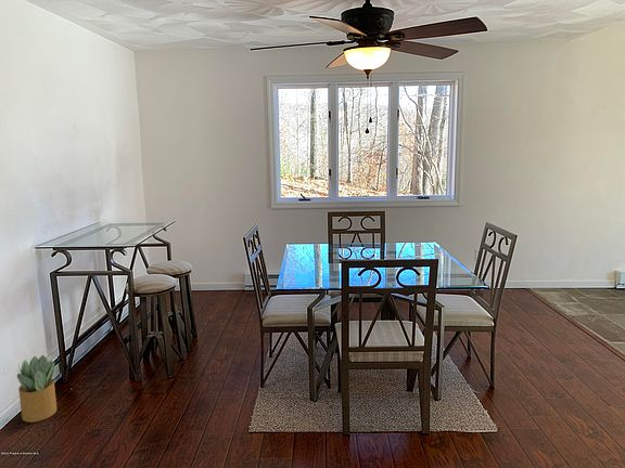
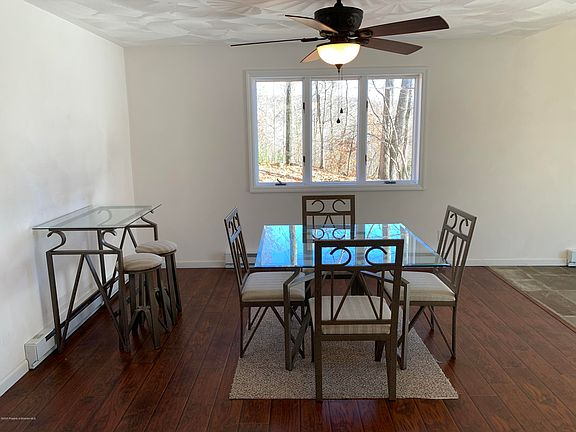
- potted plant (35, 389)
